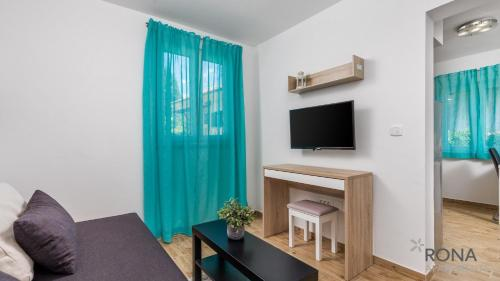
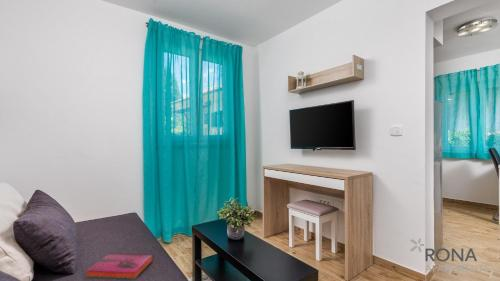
+ hardback book (121, 264)
